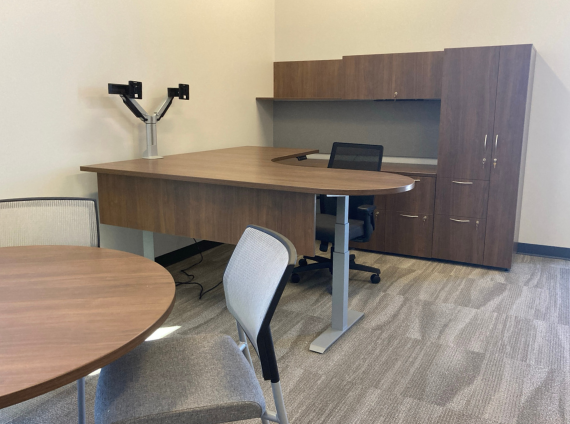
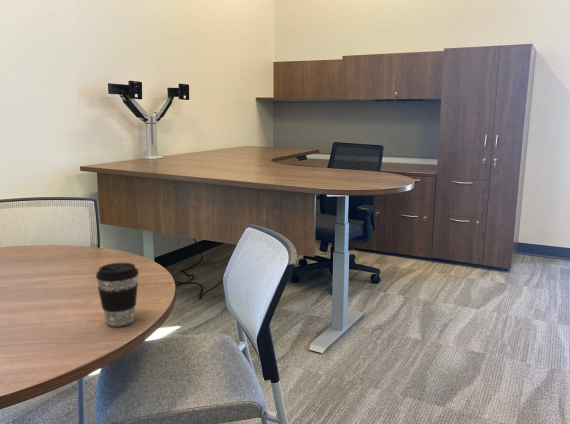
+ coffee cup (118, 294)
